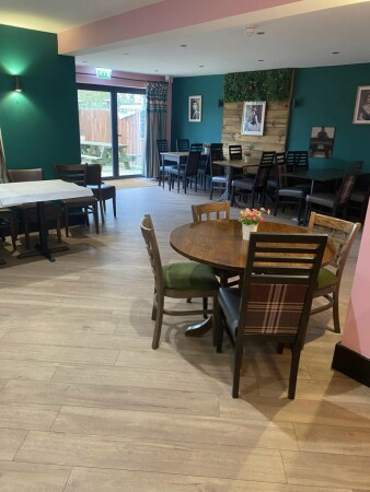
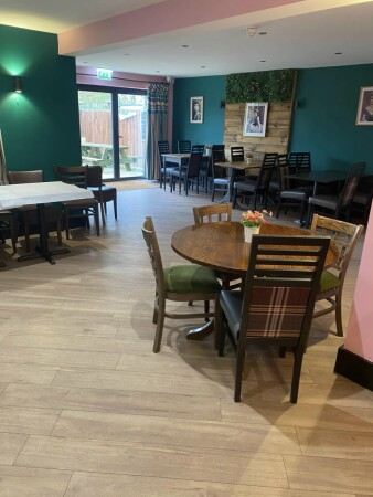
- wall art (321, 142)
